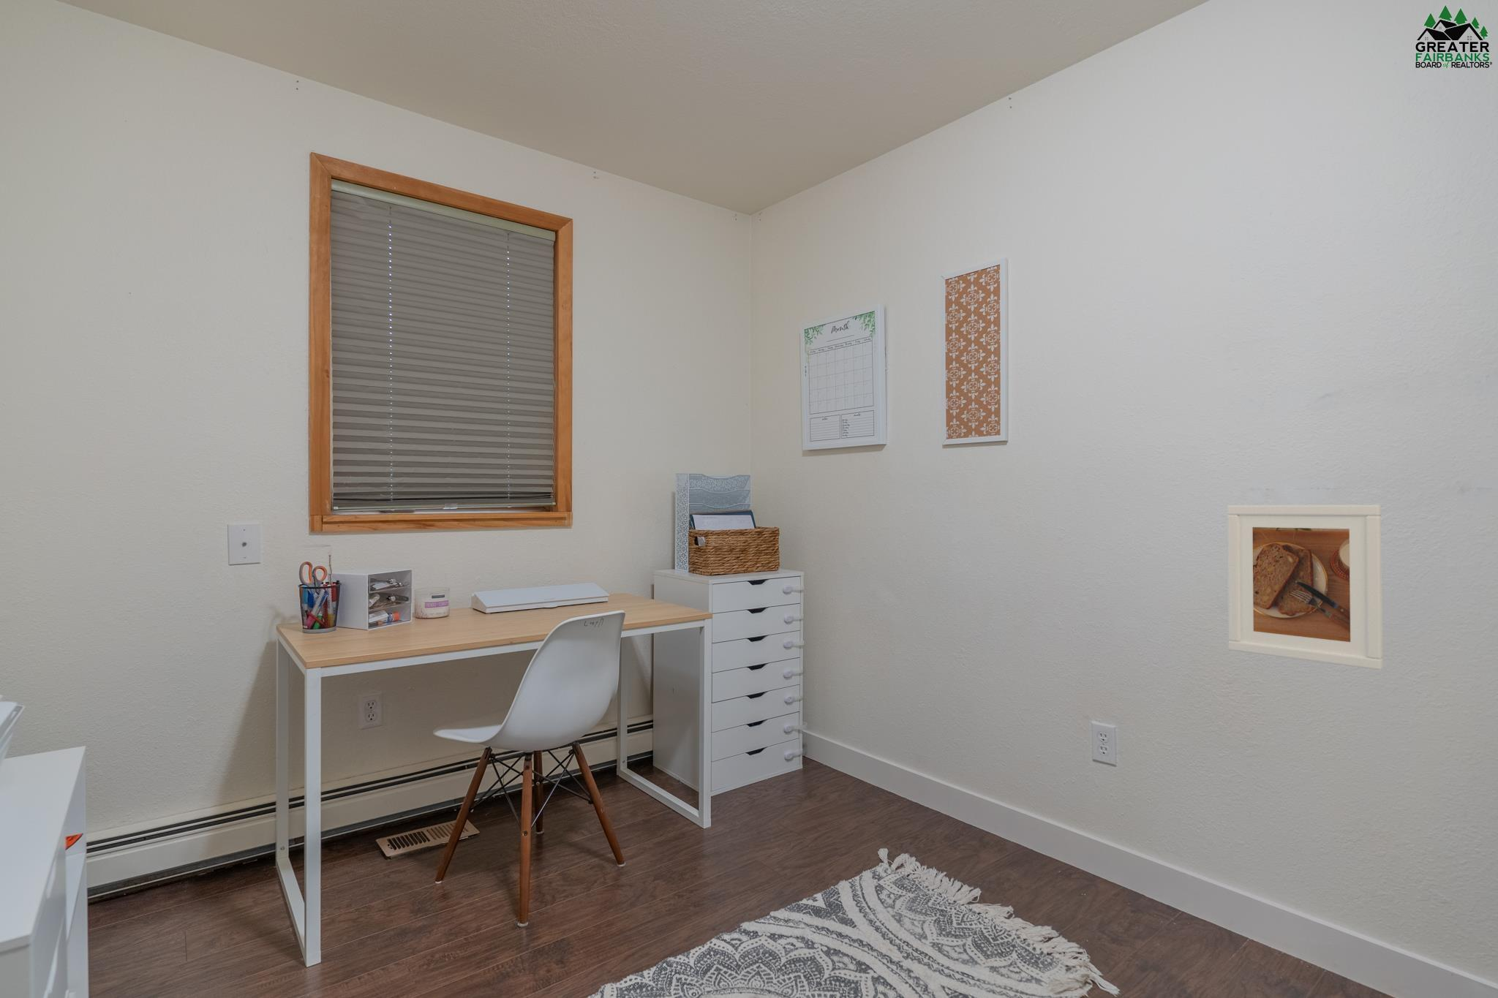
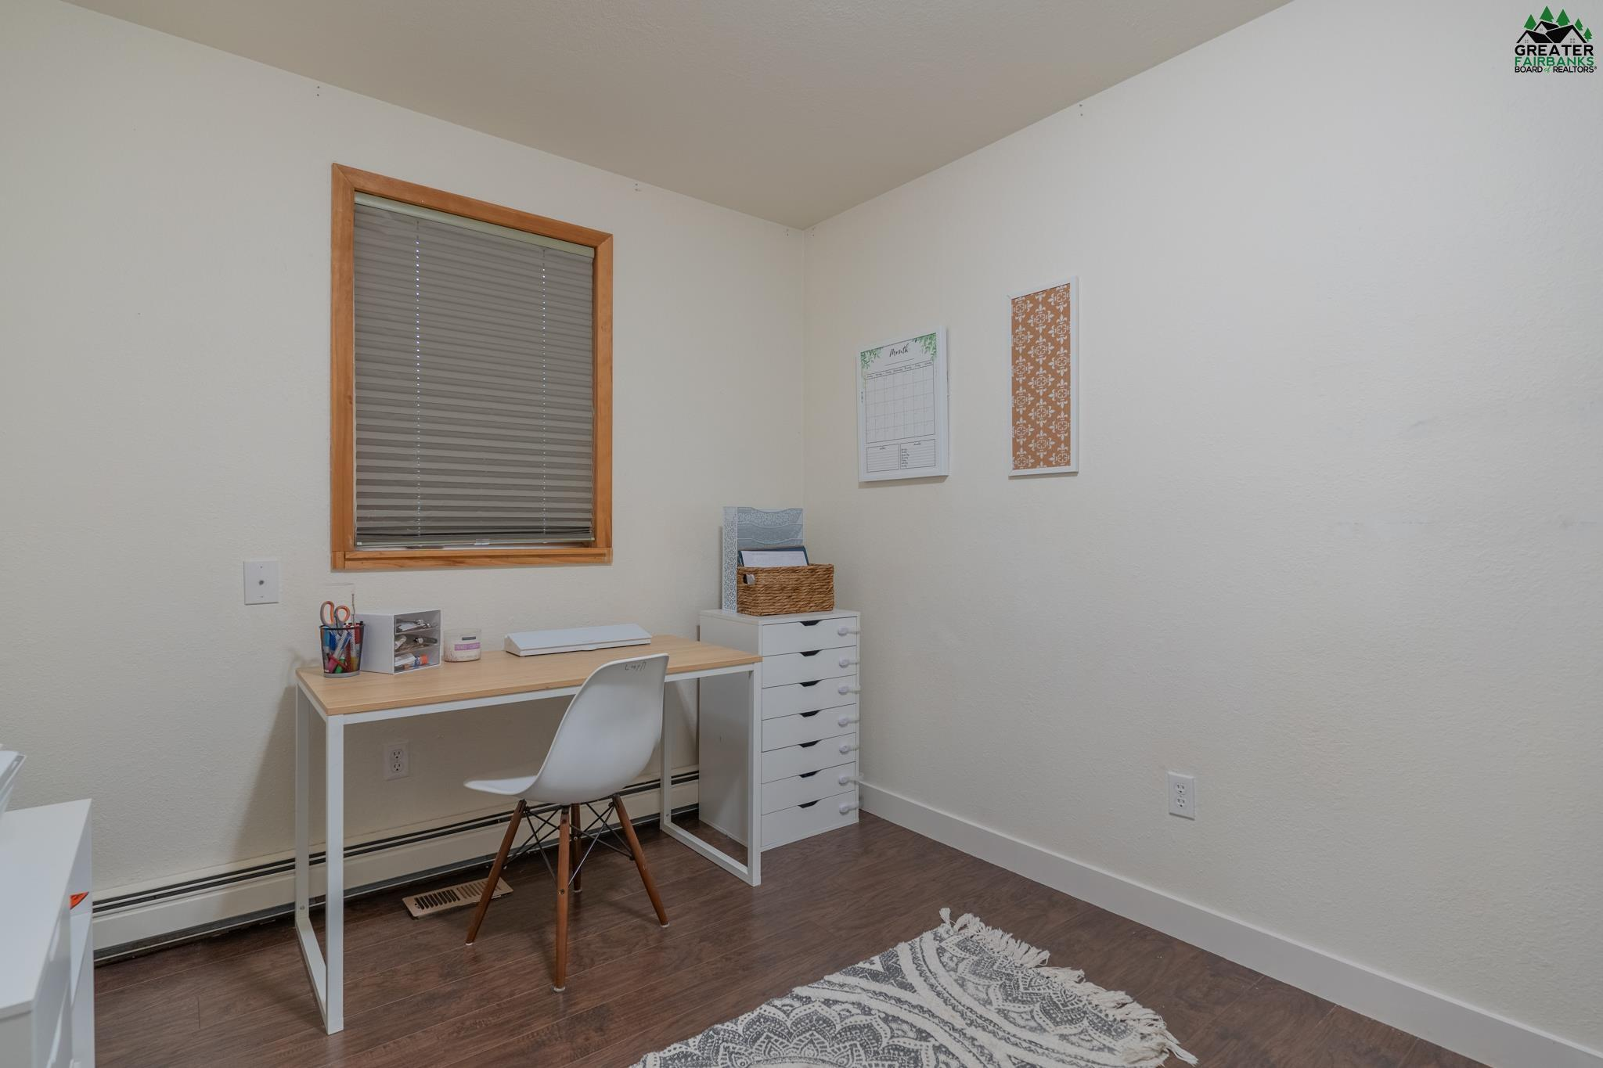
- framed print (1300, 581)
